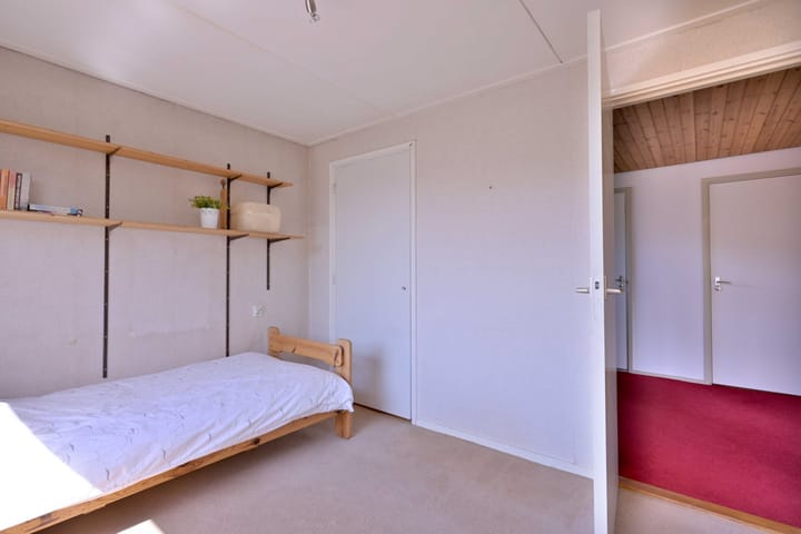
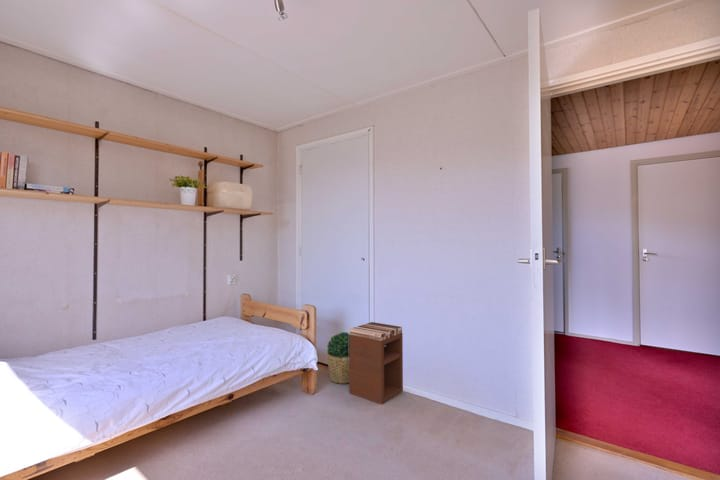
+ potted plant (342, 356)
+ nightstand (376, 359)
